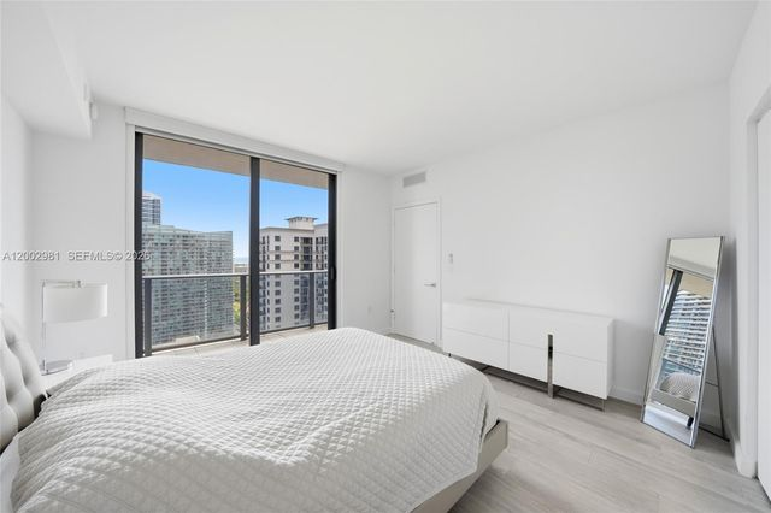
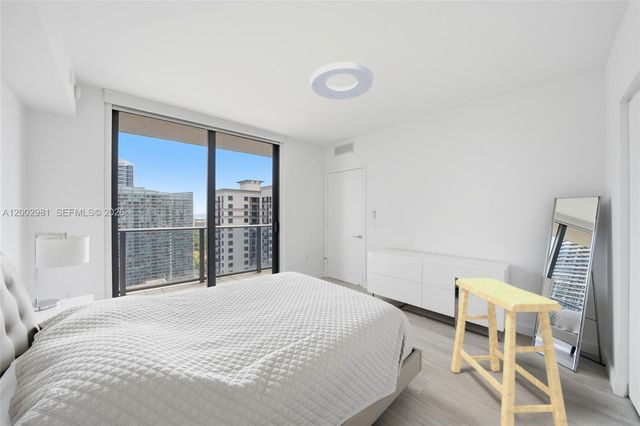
+ stool (497, 341)
+ ceiling light (341, 88)
